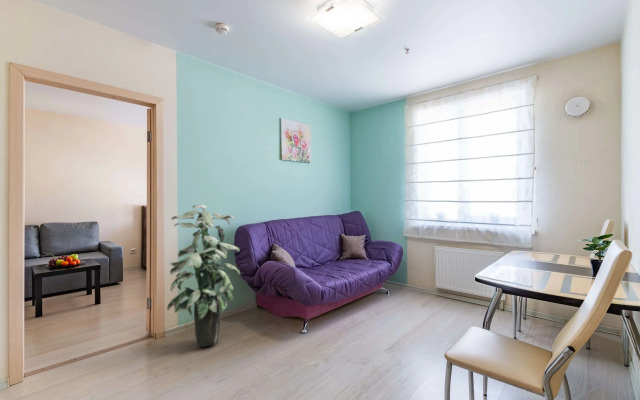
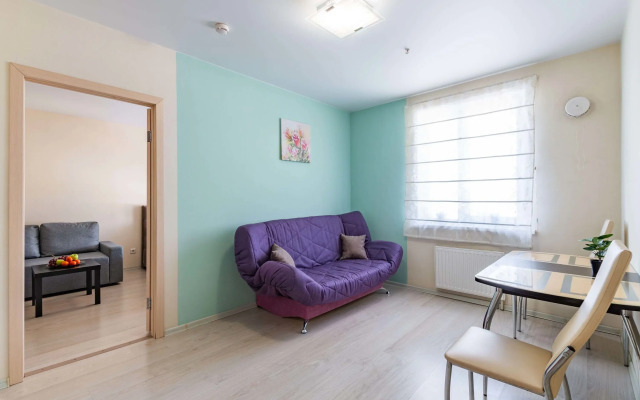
- indoor plant (202, 273)
